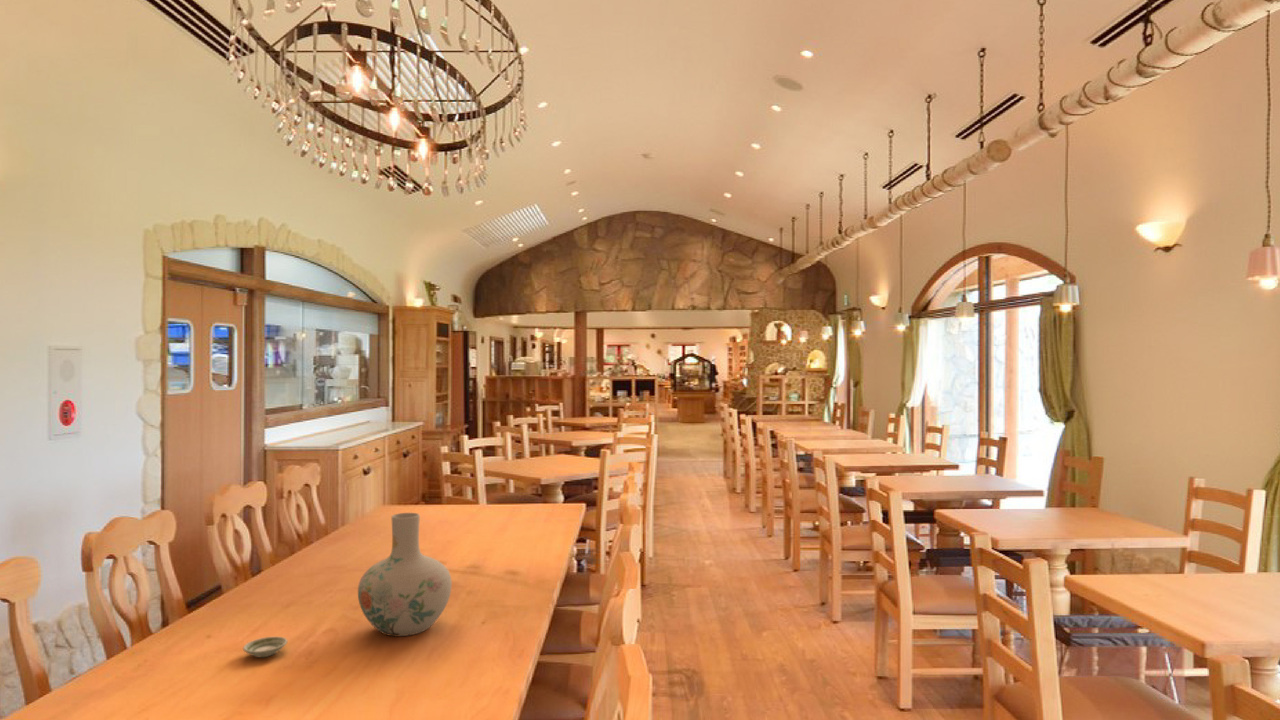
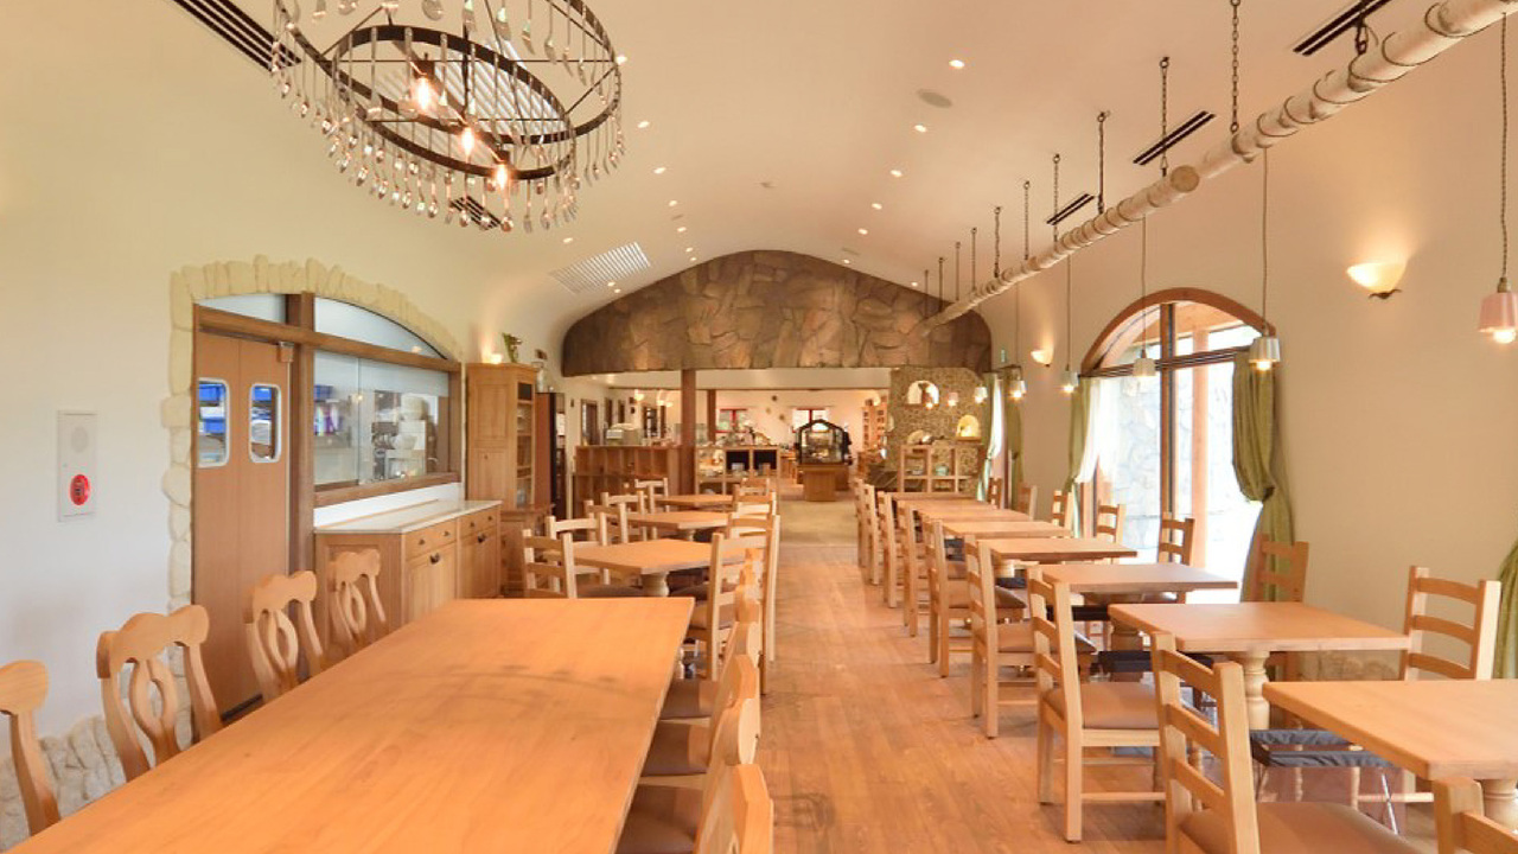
- vase (405, 571)
- saucer (265, 648)
